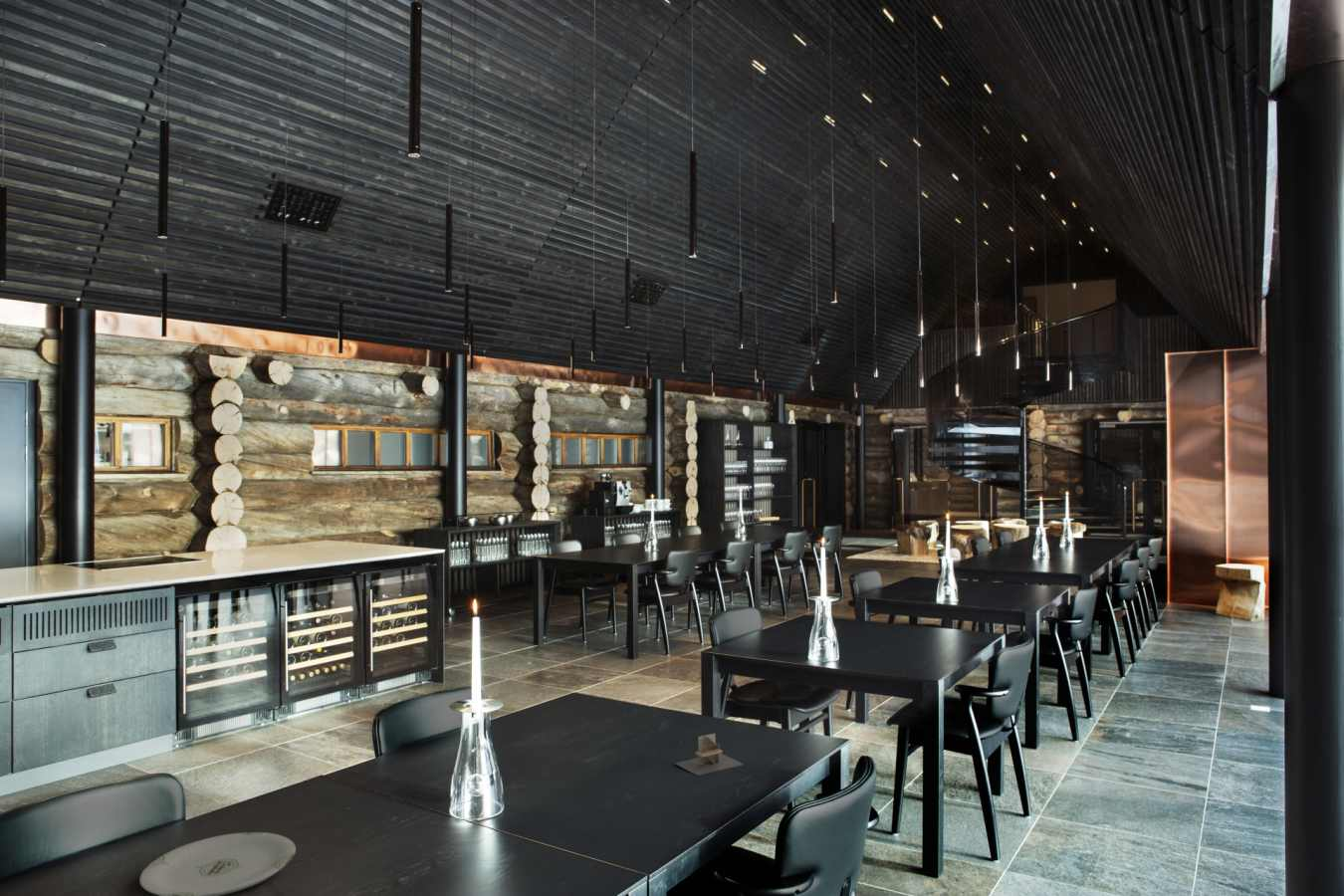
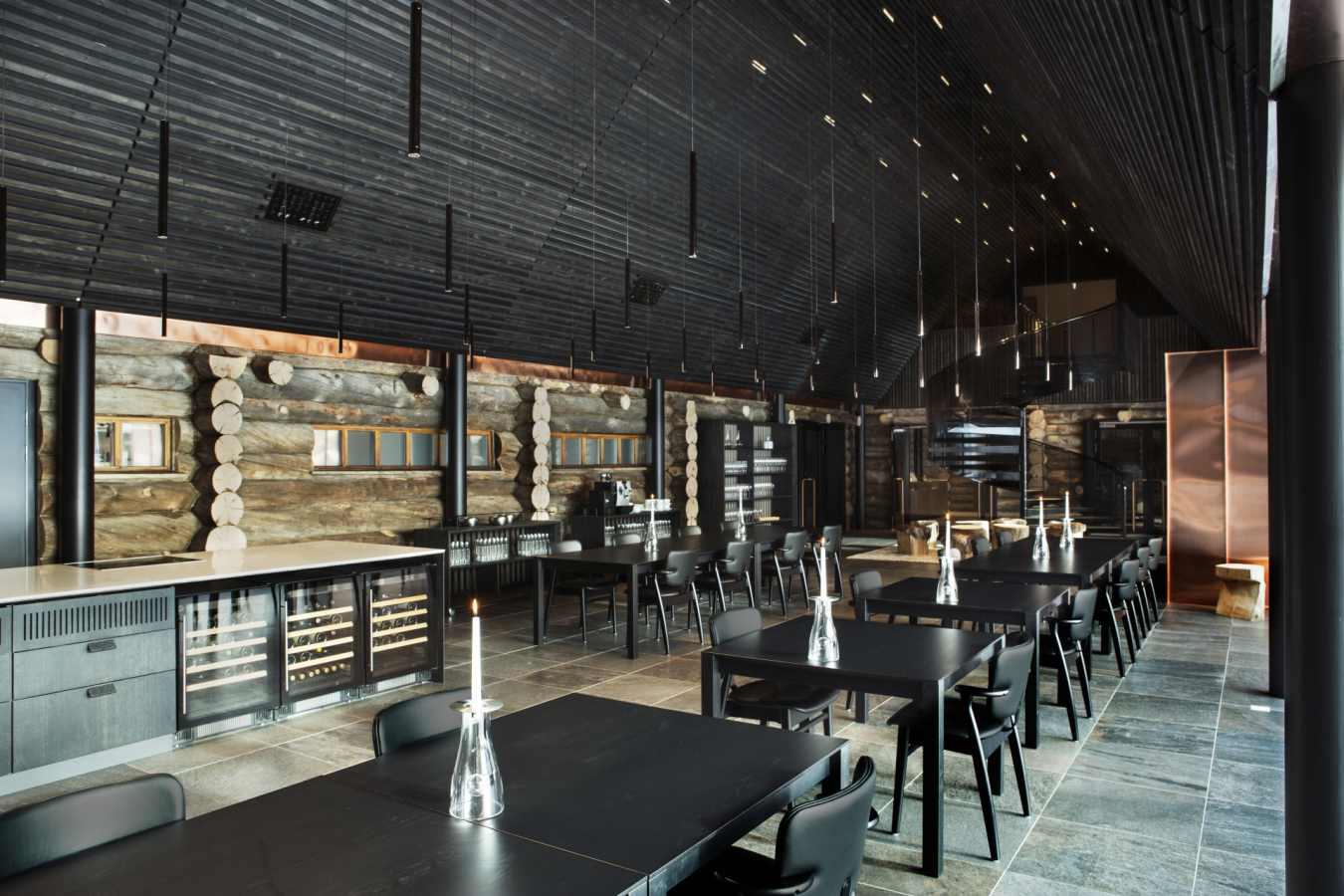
- plate (220, 867)
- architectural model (709, 750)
